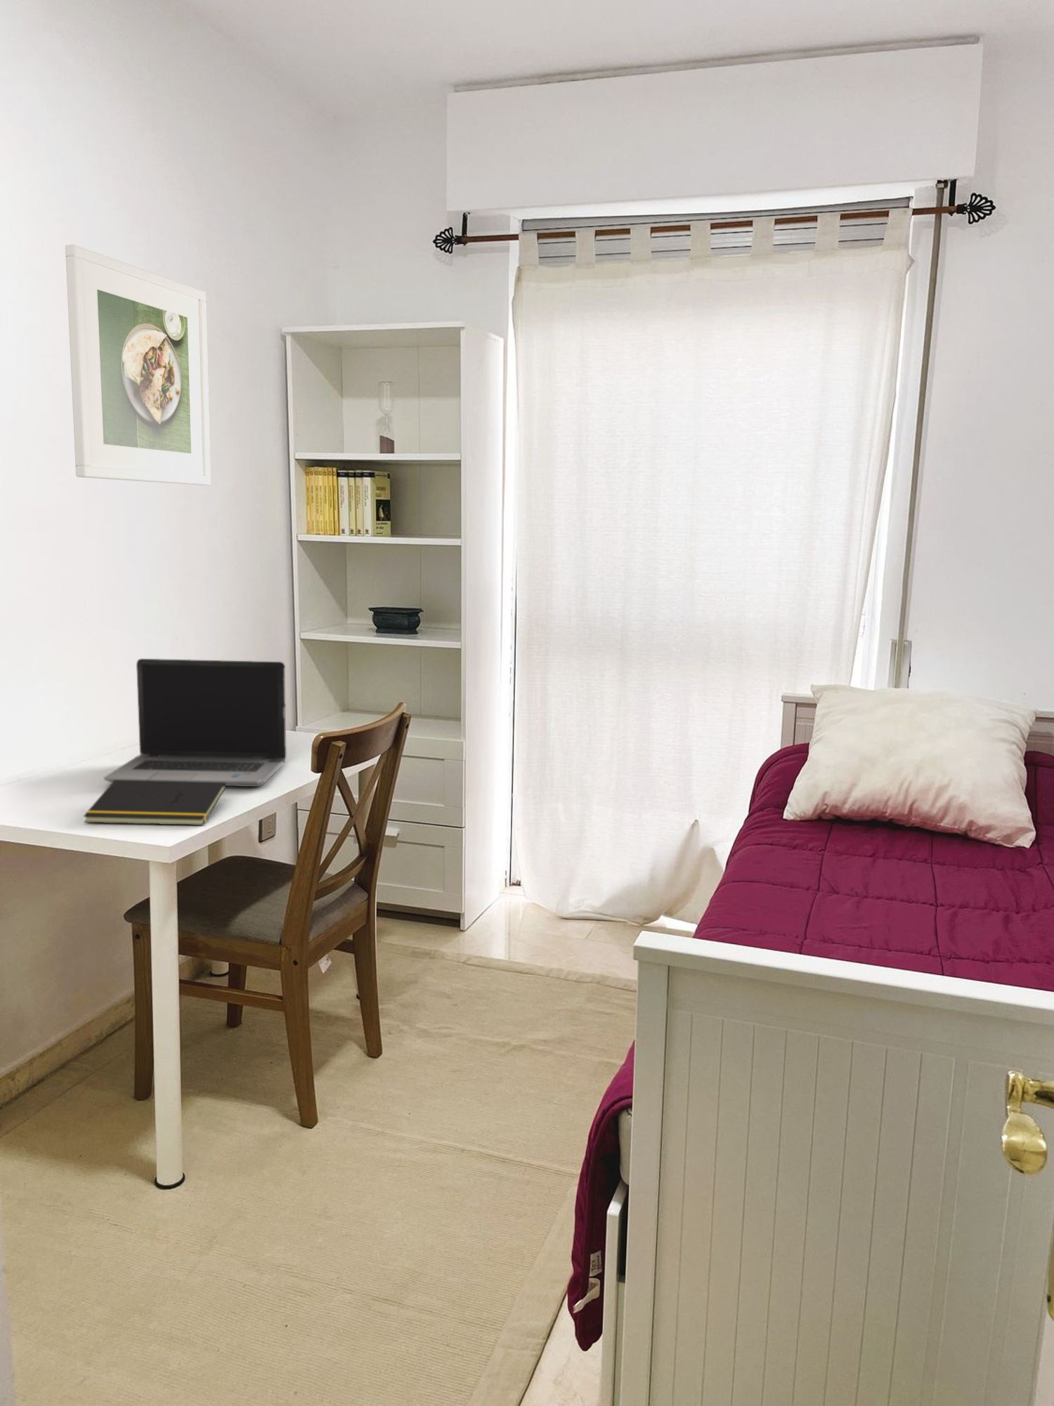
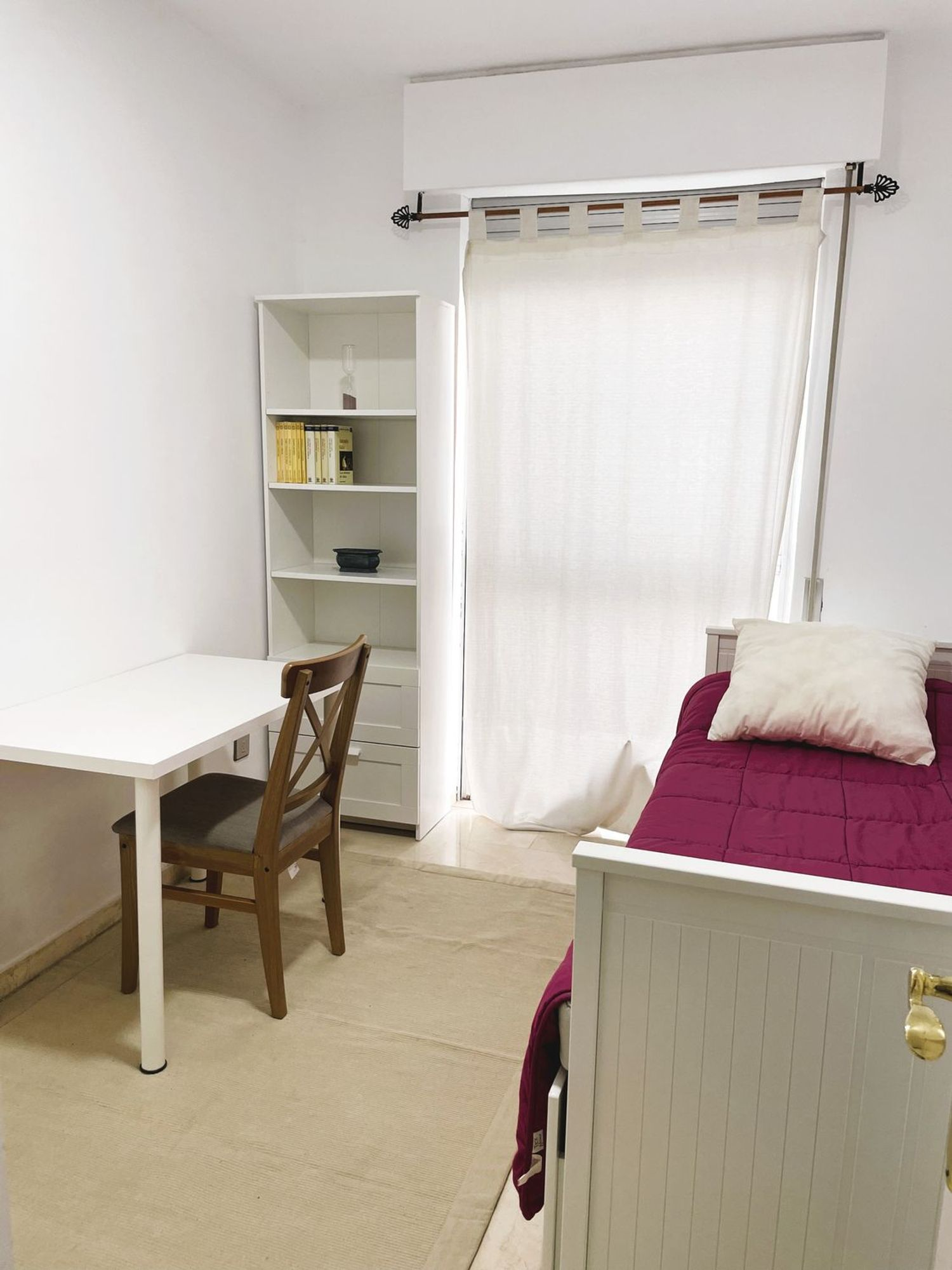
- laptop computer (197, 722)
- notepad (157, 802)
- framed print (145, 378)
